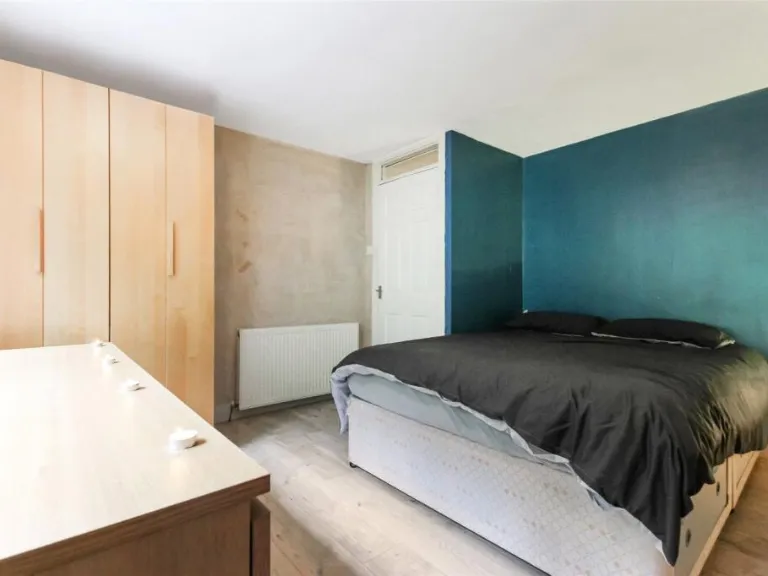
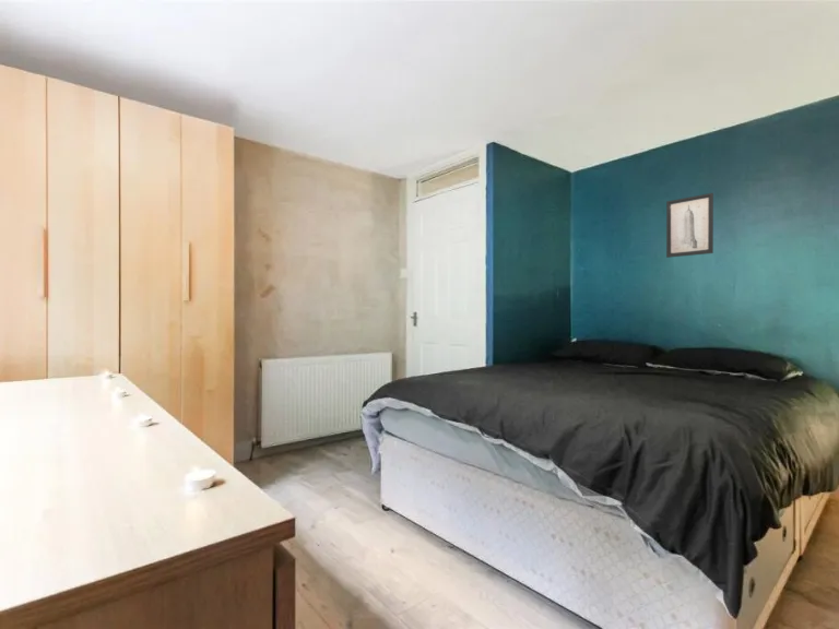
+ wall art (688, 226)
